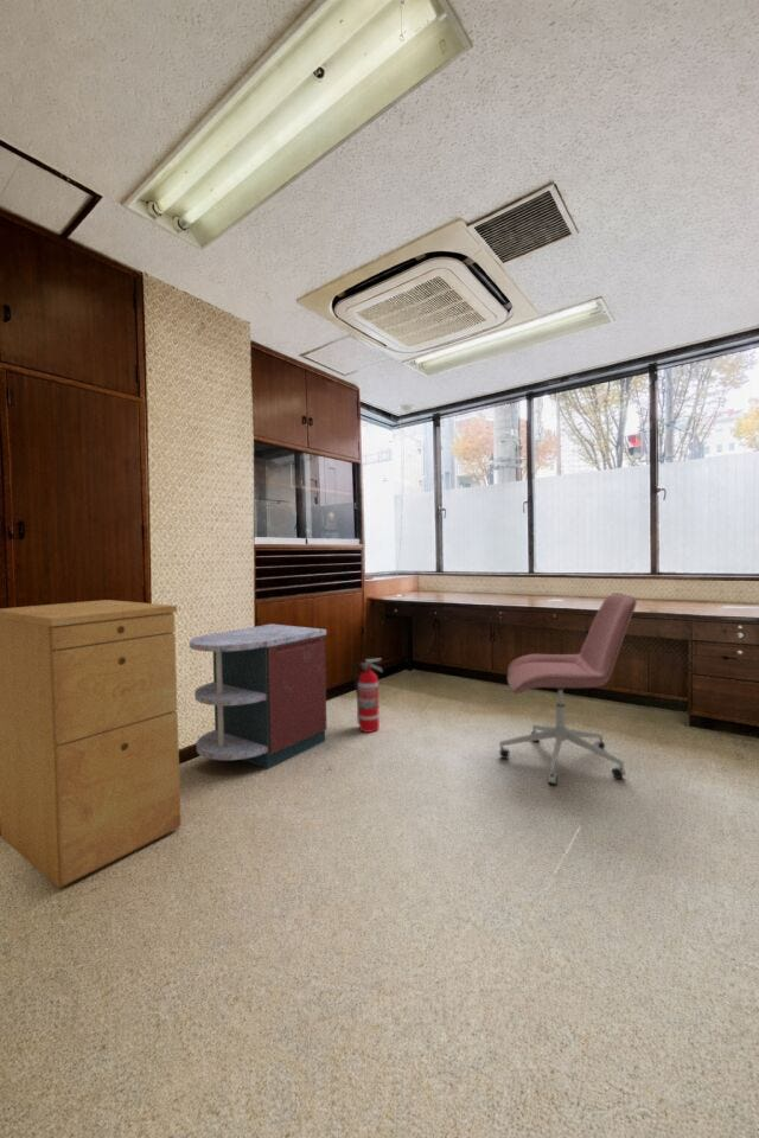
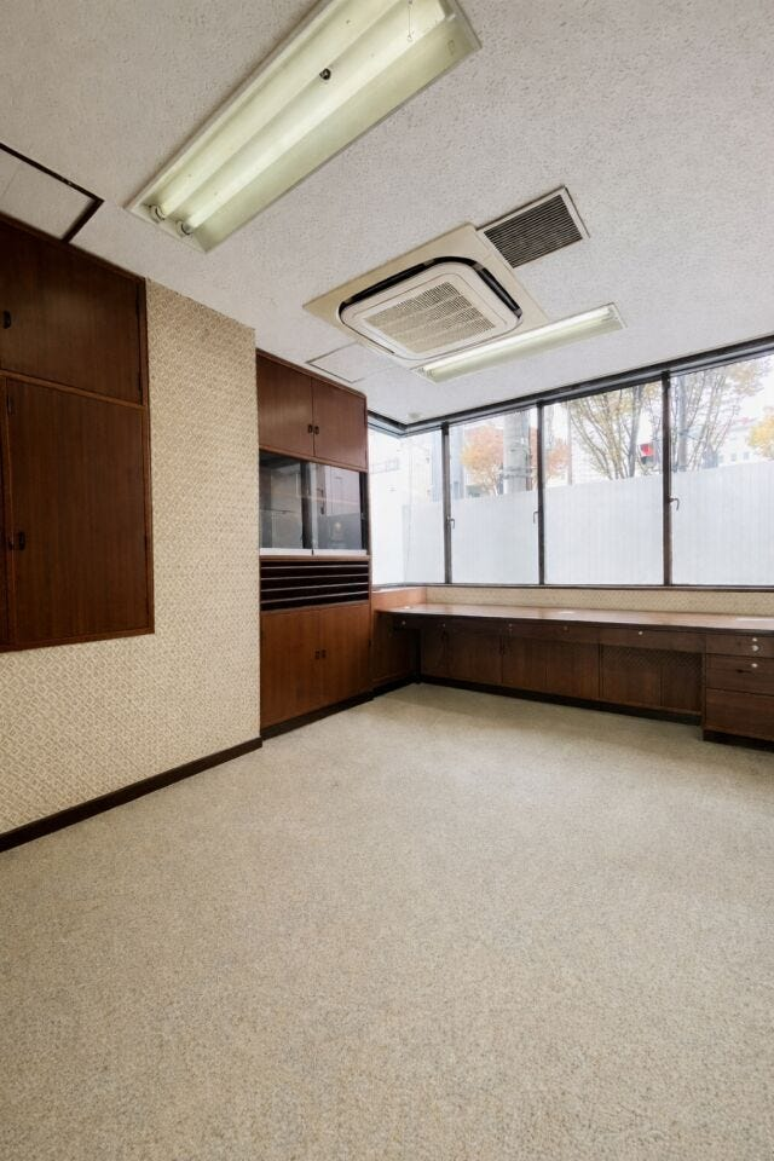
- fire extinguisher (366, 693)
- filing cabinet (88, 721)
- office chair (562, 678)
- storage cabinet (254, 693)
